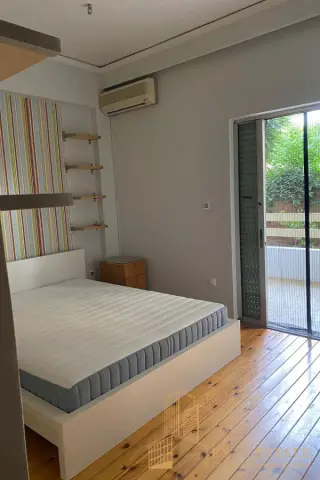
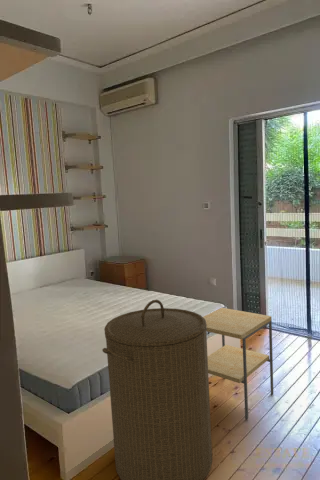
+ side table (232, 358)
+ laundry hamper (159, 381)
